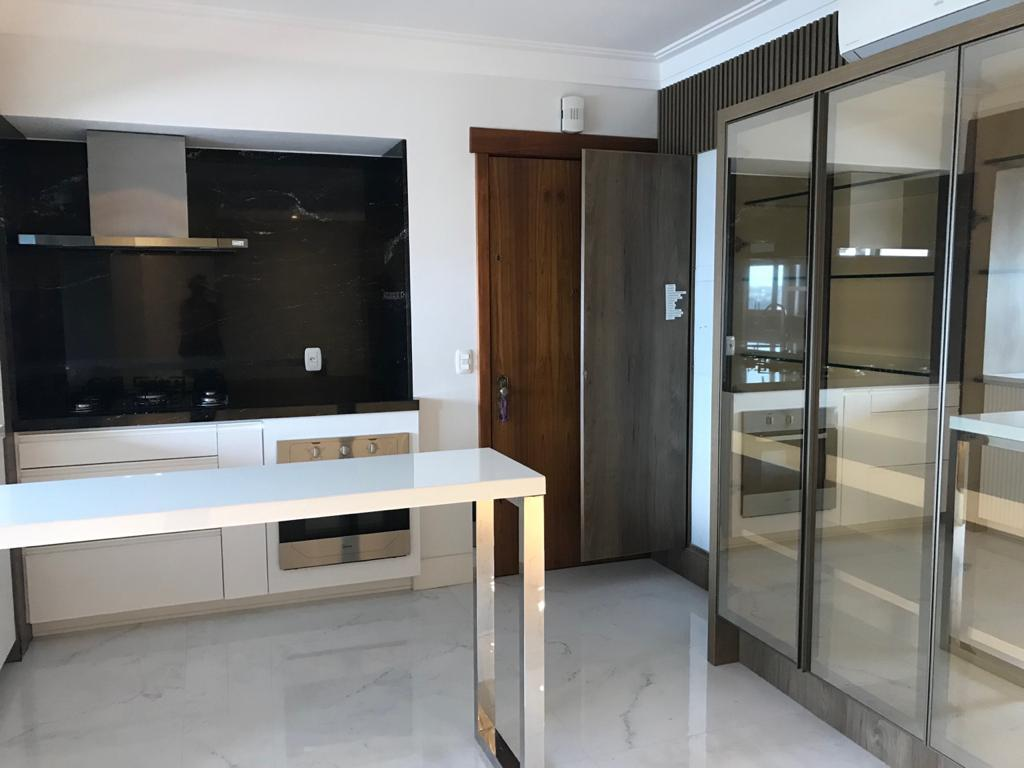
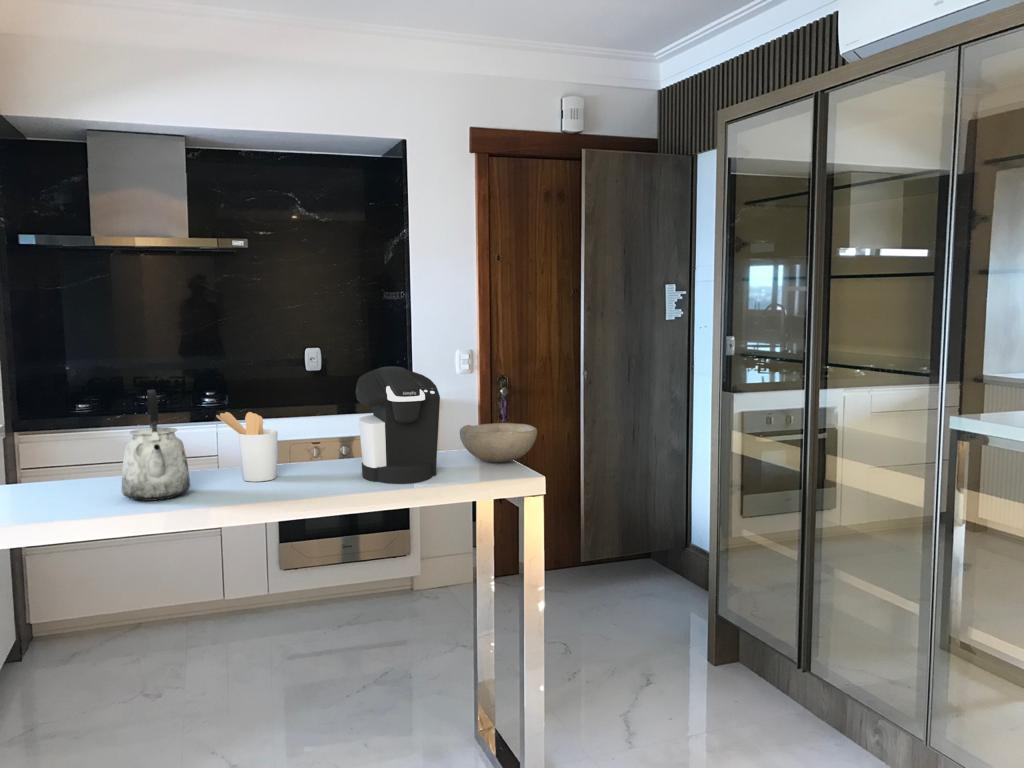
+ coffee maker (399, 422)
+ utensil holder (248, 444)
+ kettle (154, 445)
+ bowl (498, 444)
